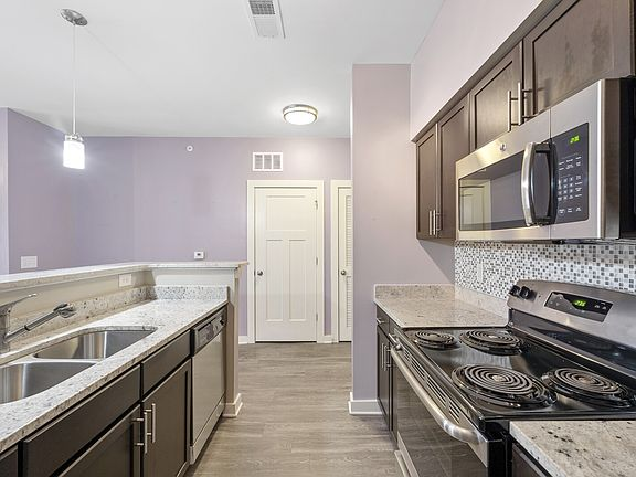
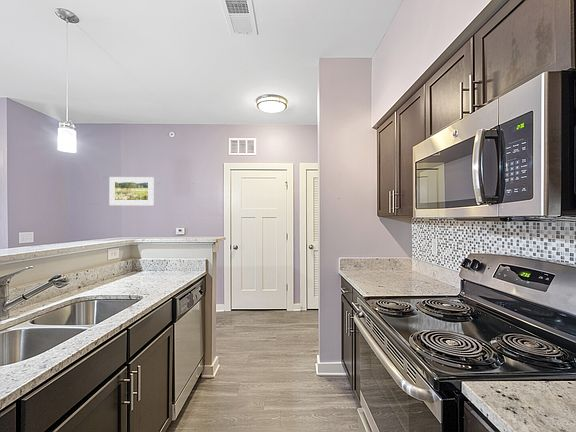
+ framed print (131, 191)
